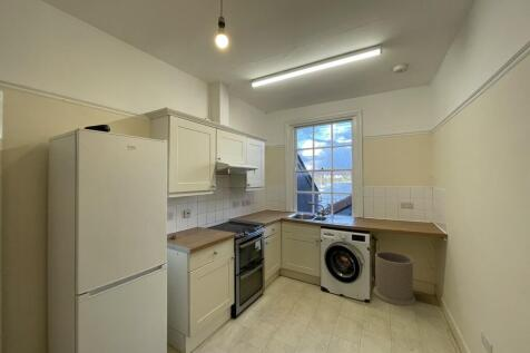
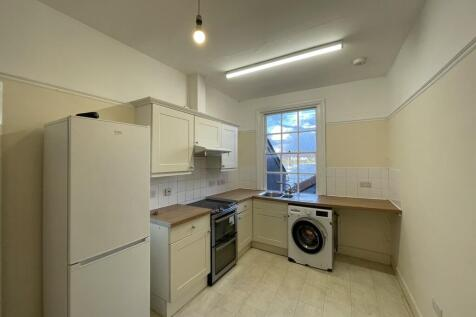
- trash can (393, 275)
